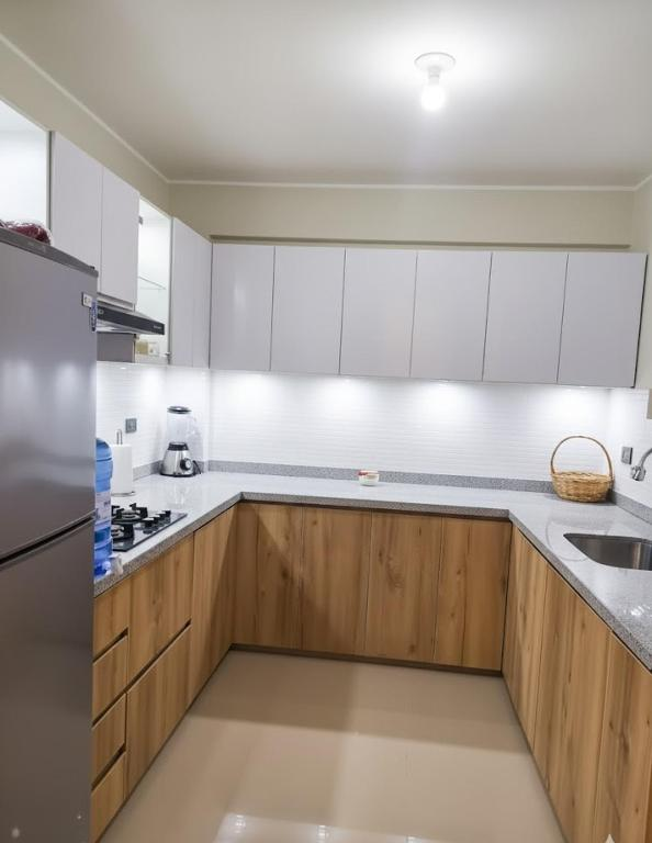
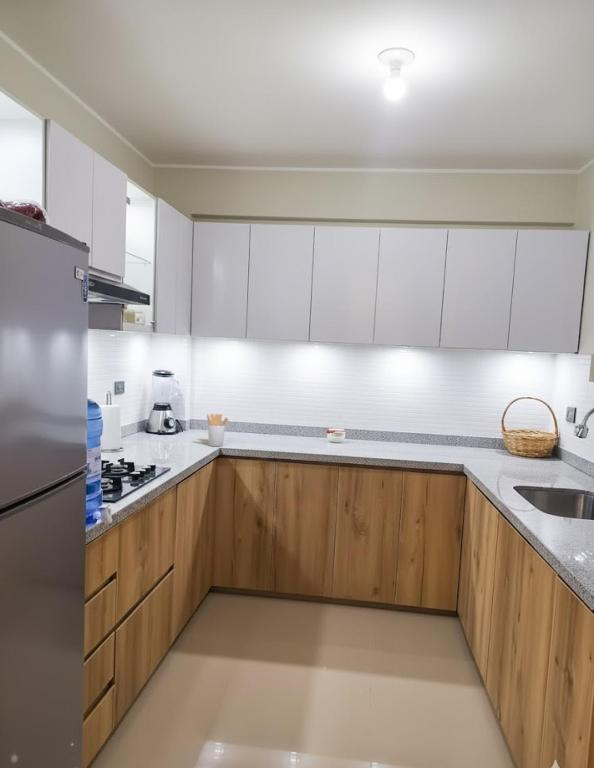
+ utensil holder (216, 429)
